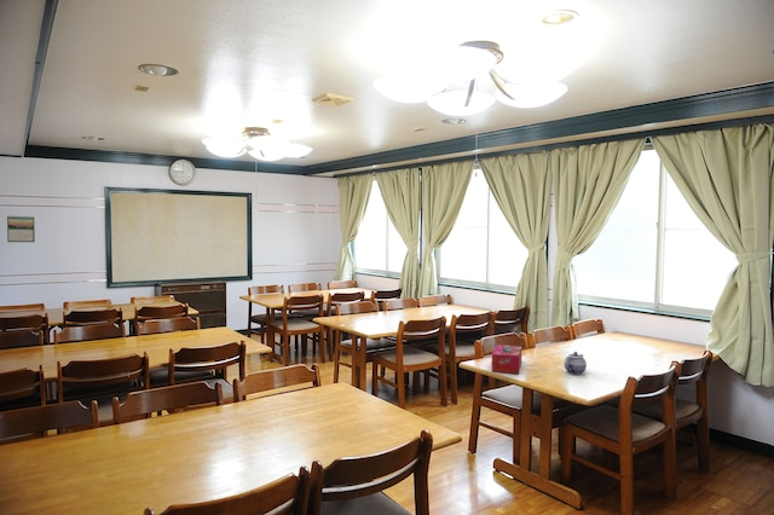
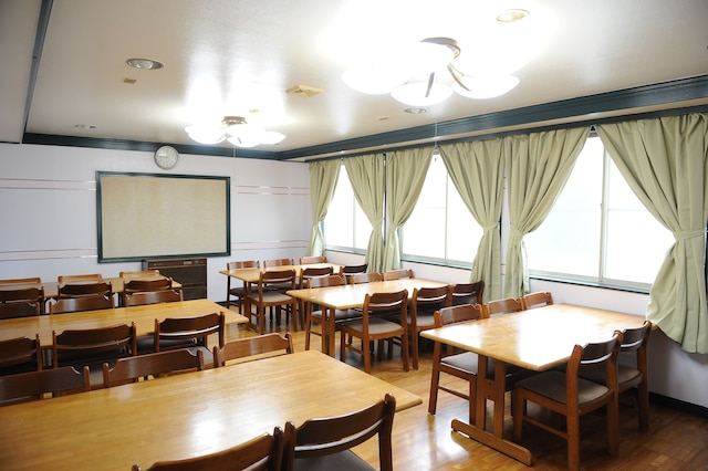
- teapot (574, 361)
- tissue box (507, 358)
- calendar (21, 228)
